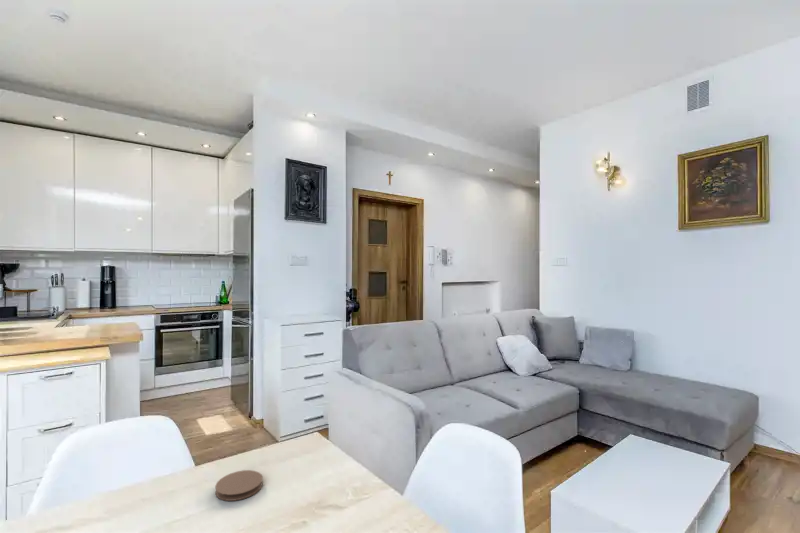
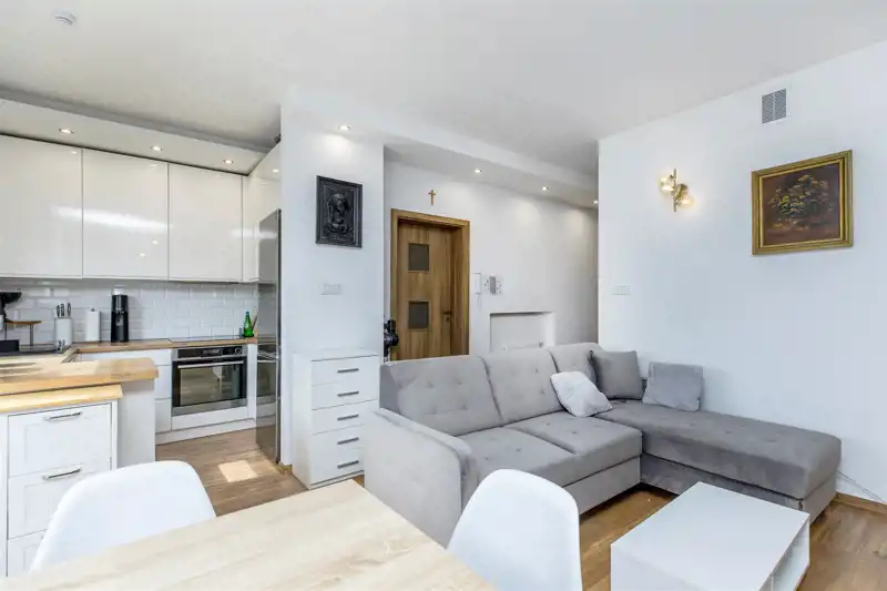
- coaster (239, 484)
